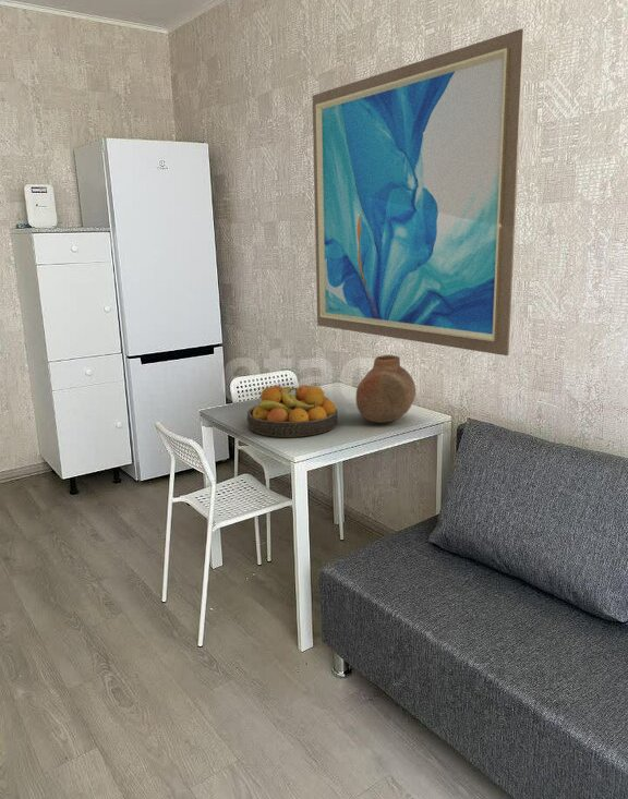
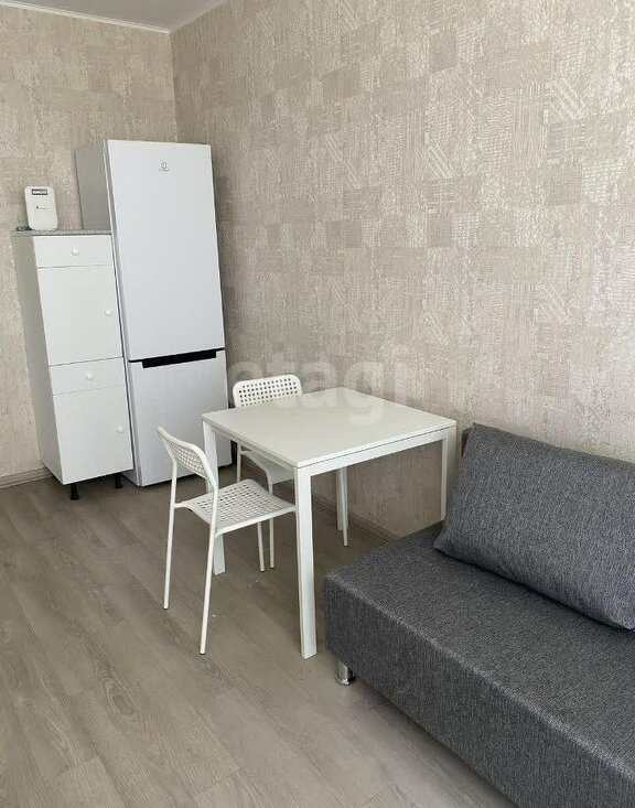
- vase (386, 388)
- wall art (397, 209)
- fruit bowl (291, 404)
